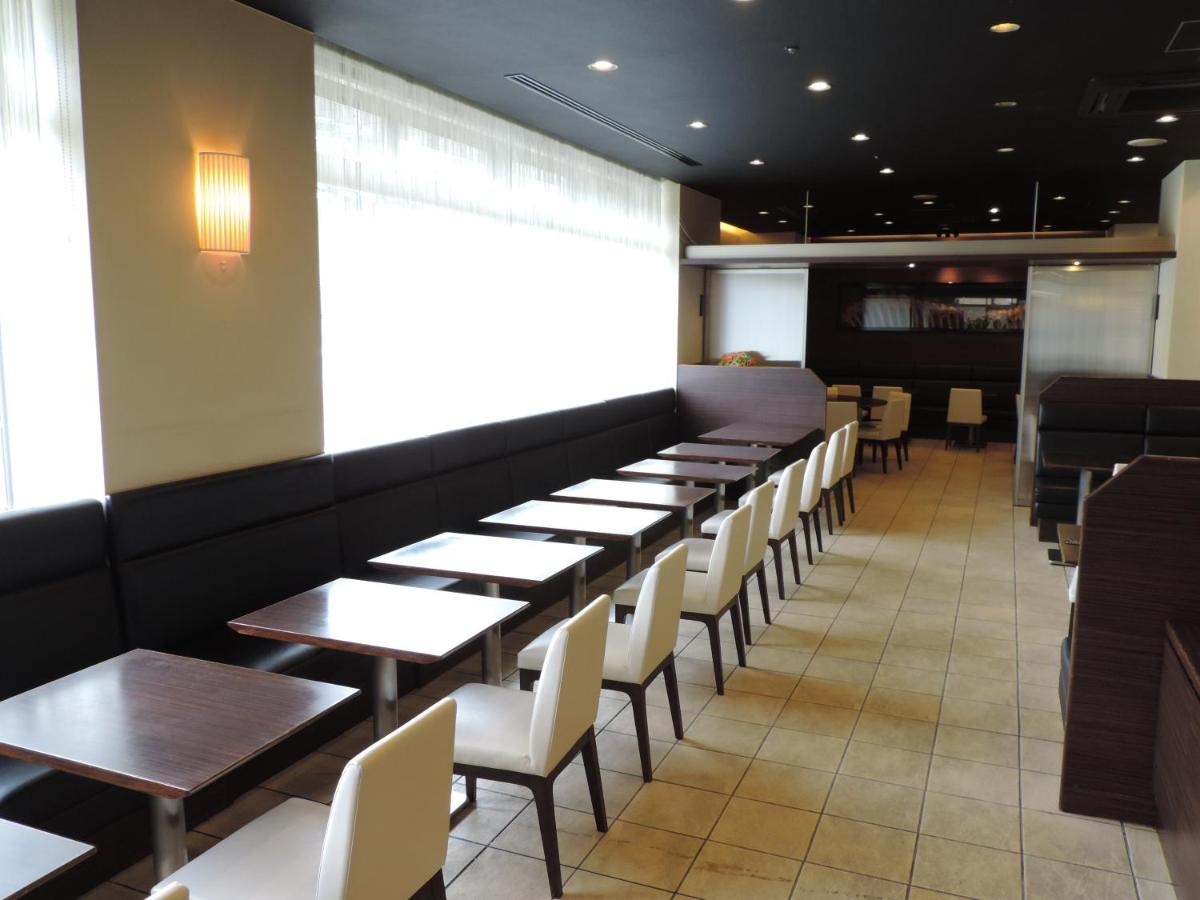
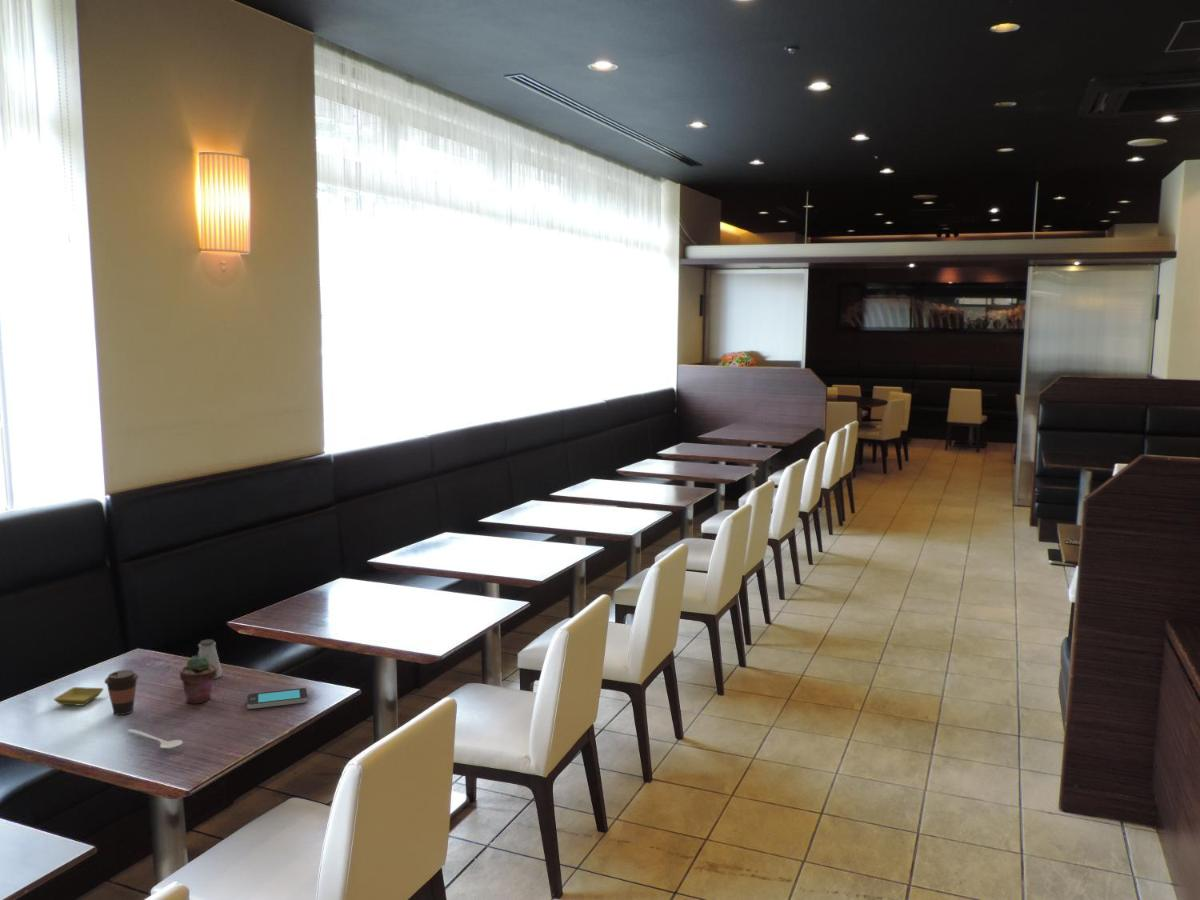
+ smartphone (277, 698)
+ stirrer (153, 737)
+ coffee cup (122, 692)
+ potted succulent (198, 677)
+ saltshaker (207, 658)
+ saucer (79, 697)
